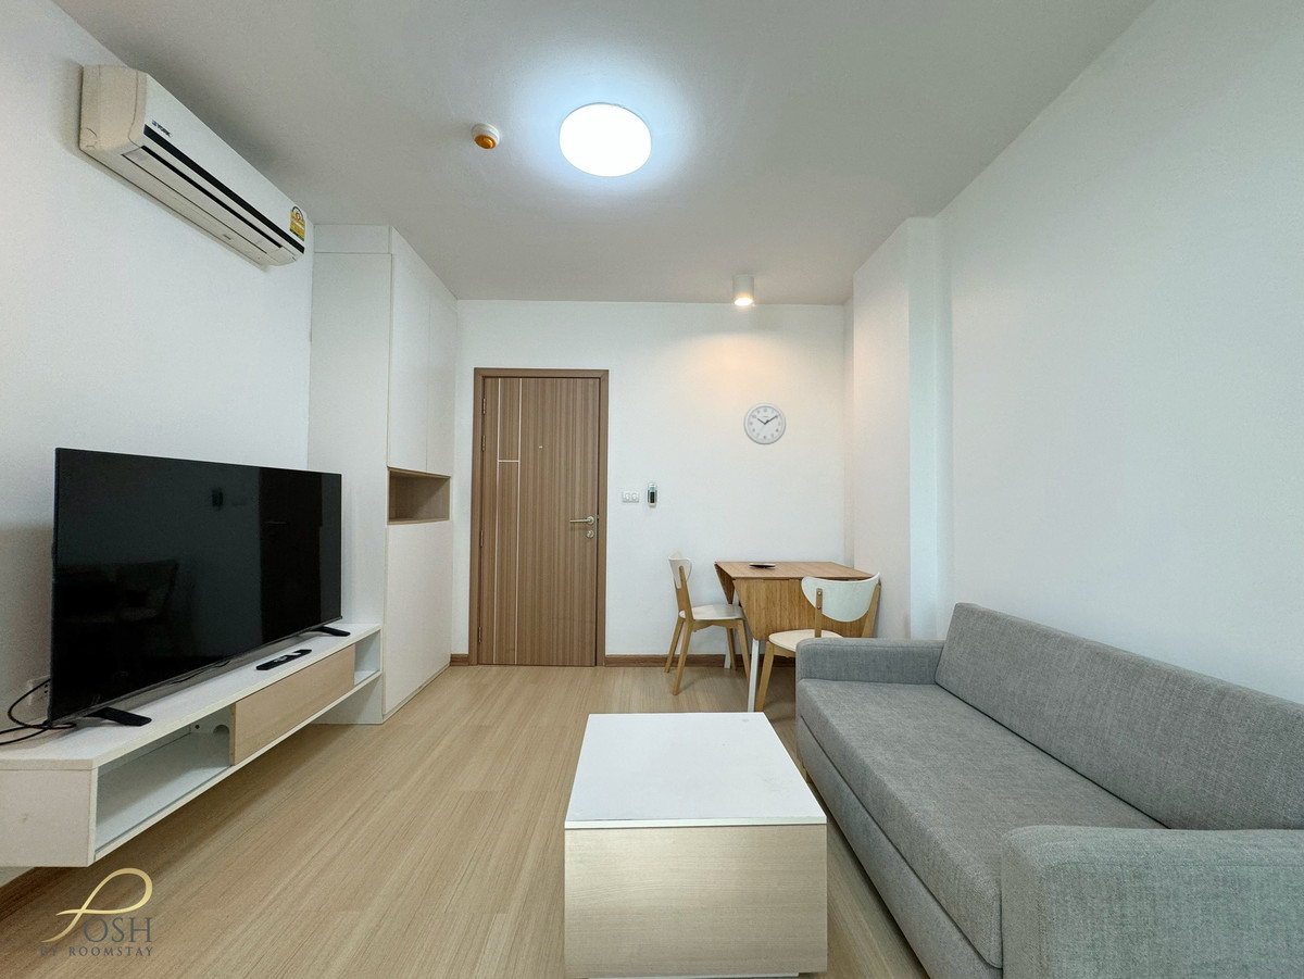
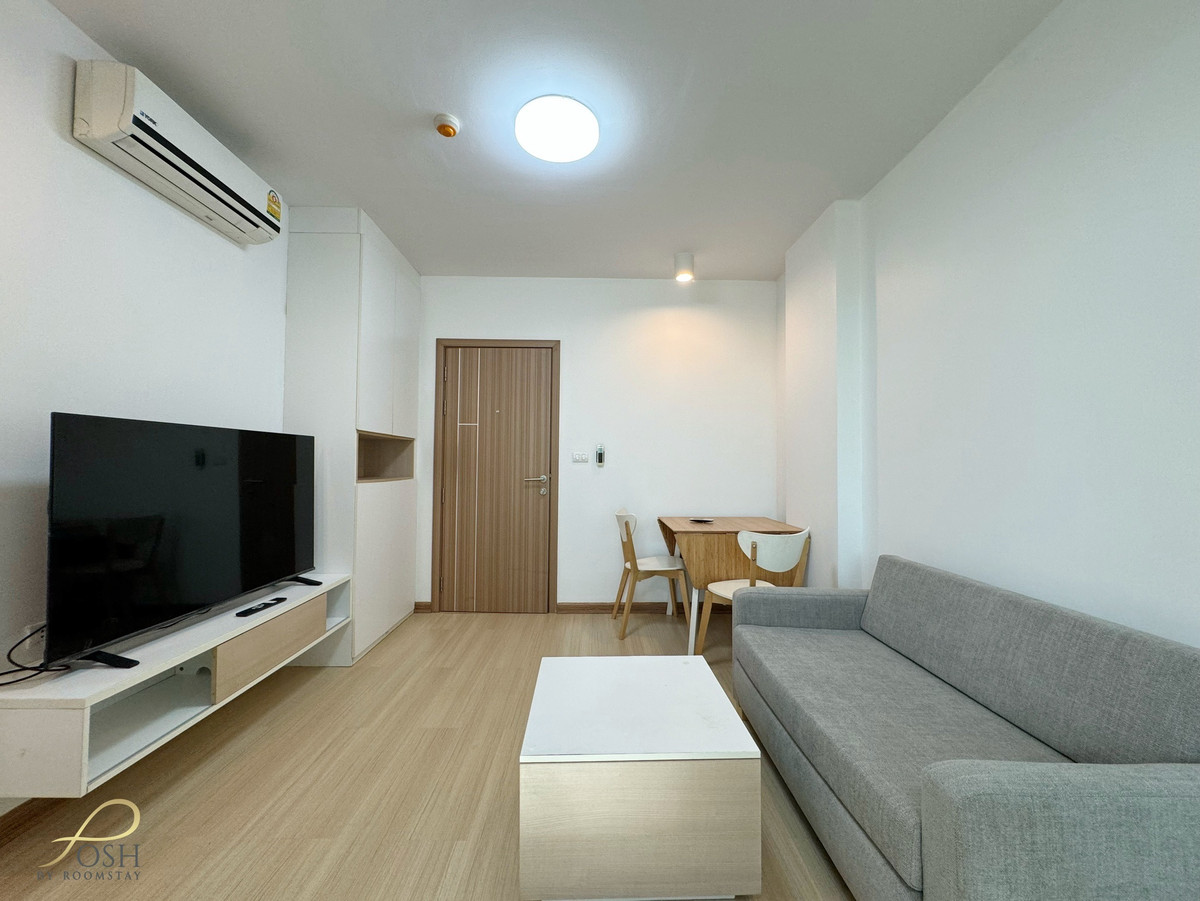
- wall clock (764, 423)
